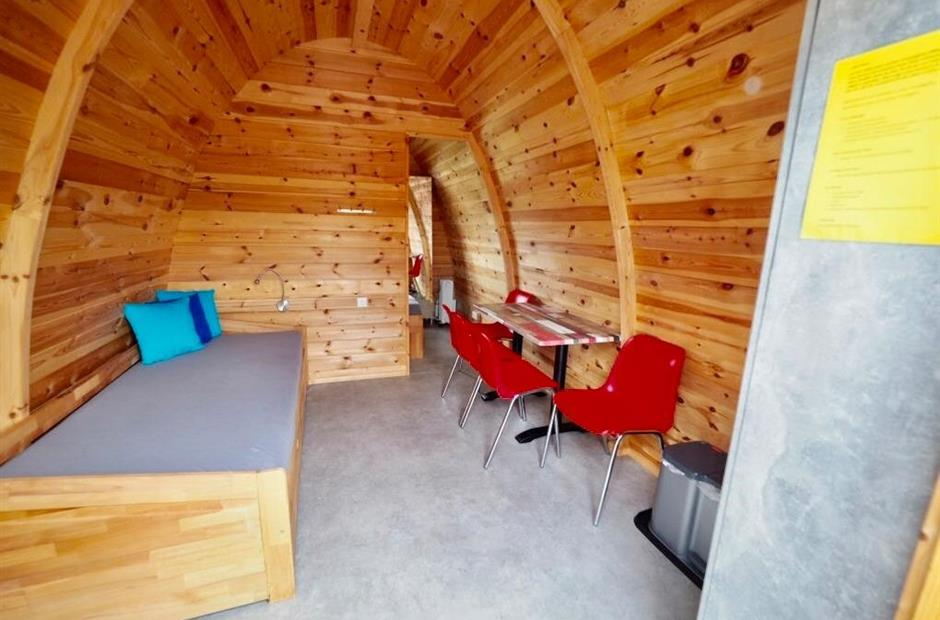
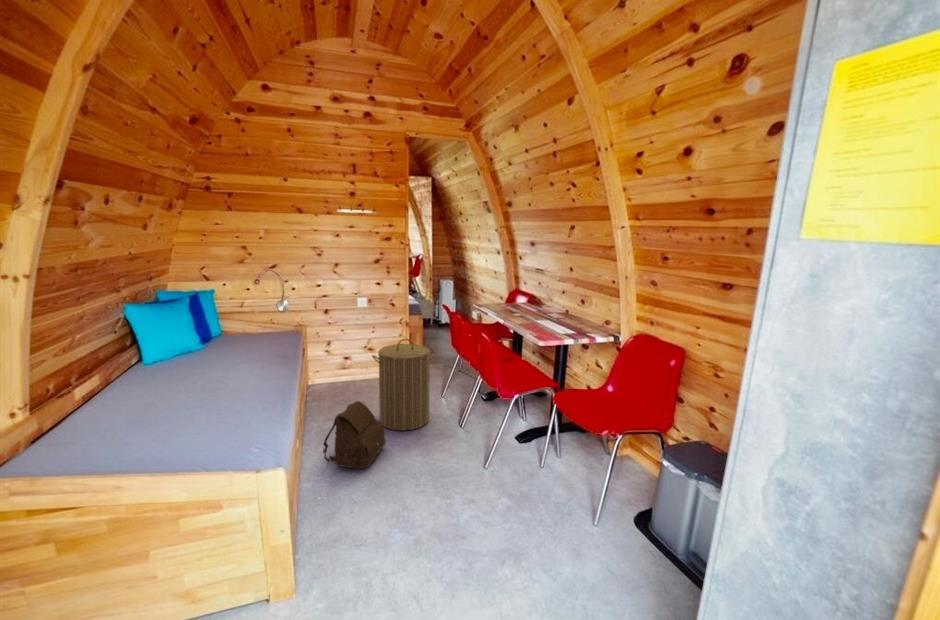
+ satchel (353, 432)
+ laundry hamper (404, 380)
